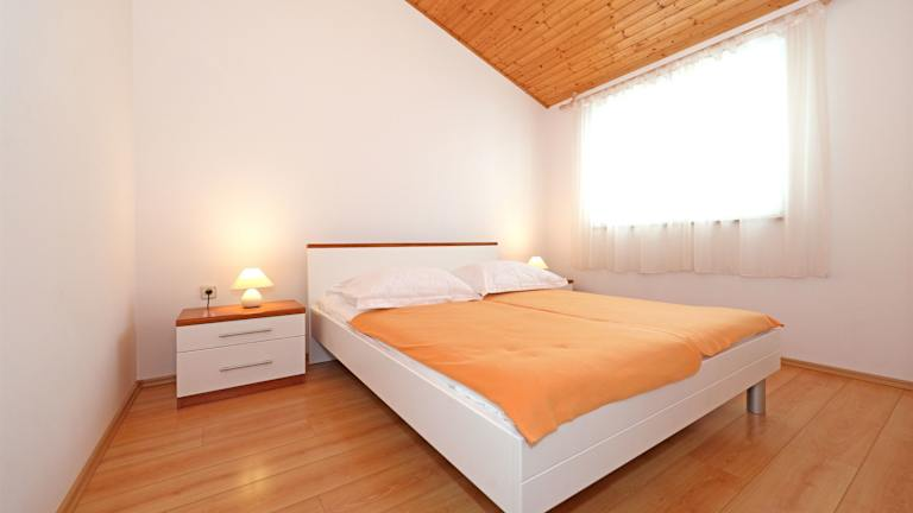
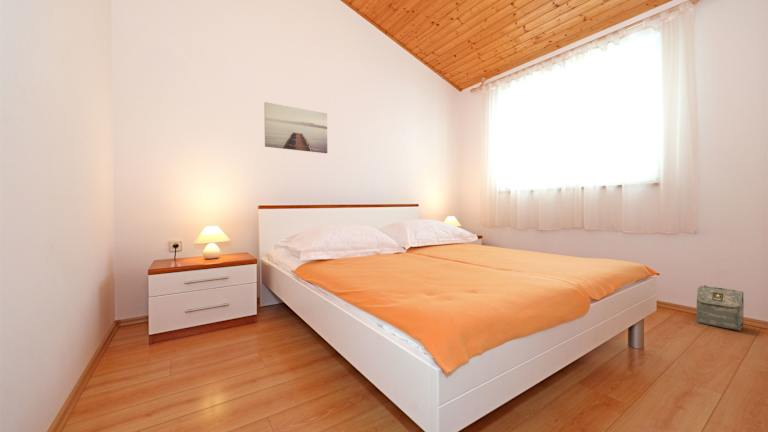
+ wall art (297, 129)
+ bag (719, 306)
